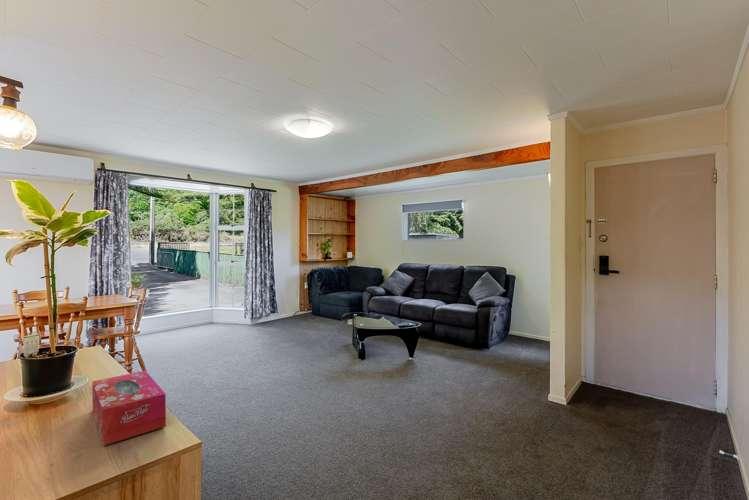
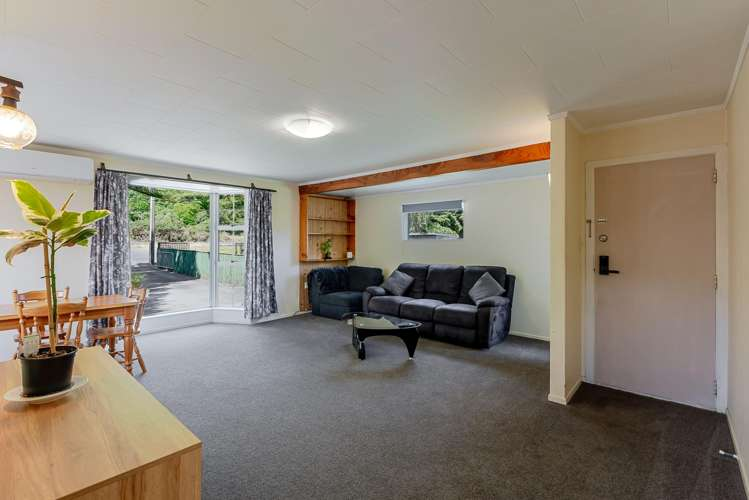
- tissue box (127, 402)
